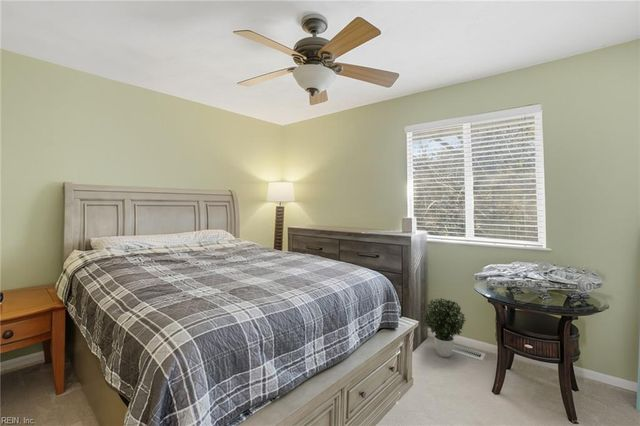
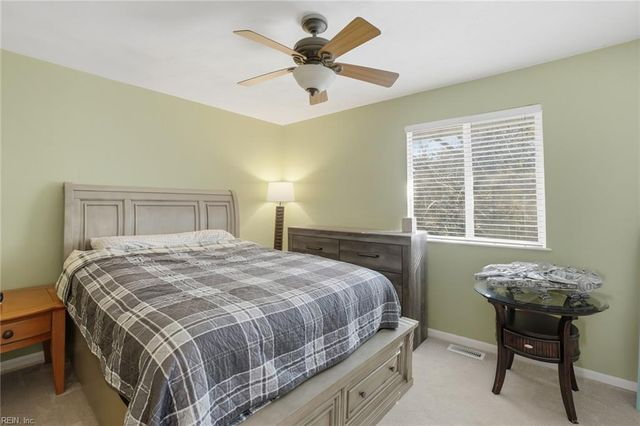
- potted plant (444, 326)
